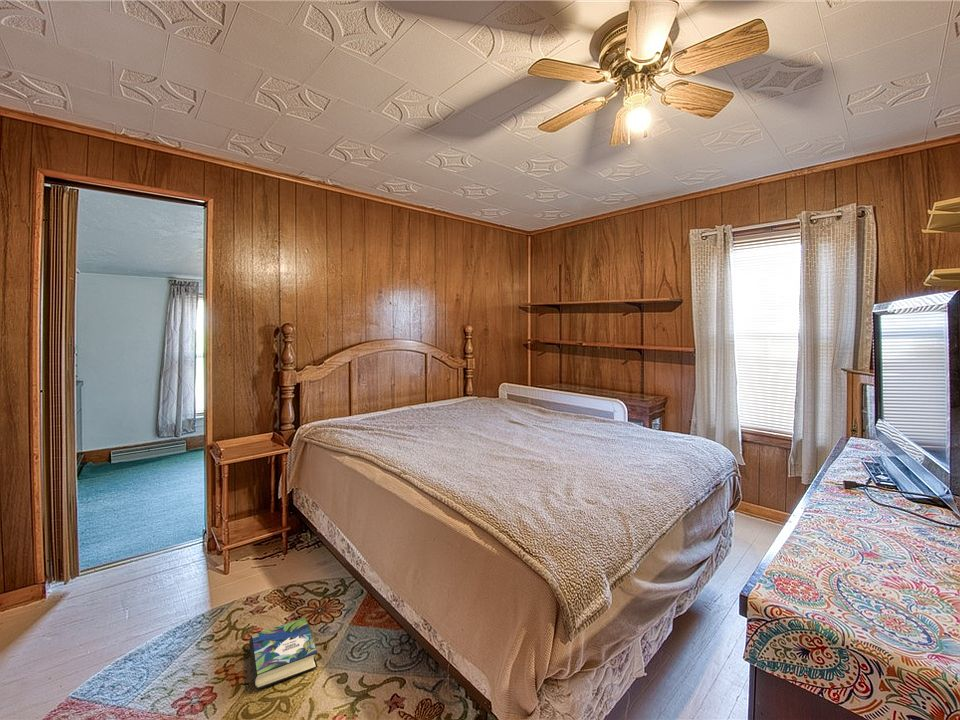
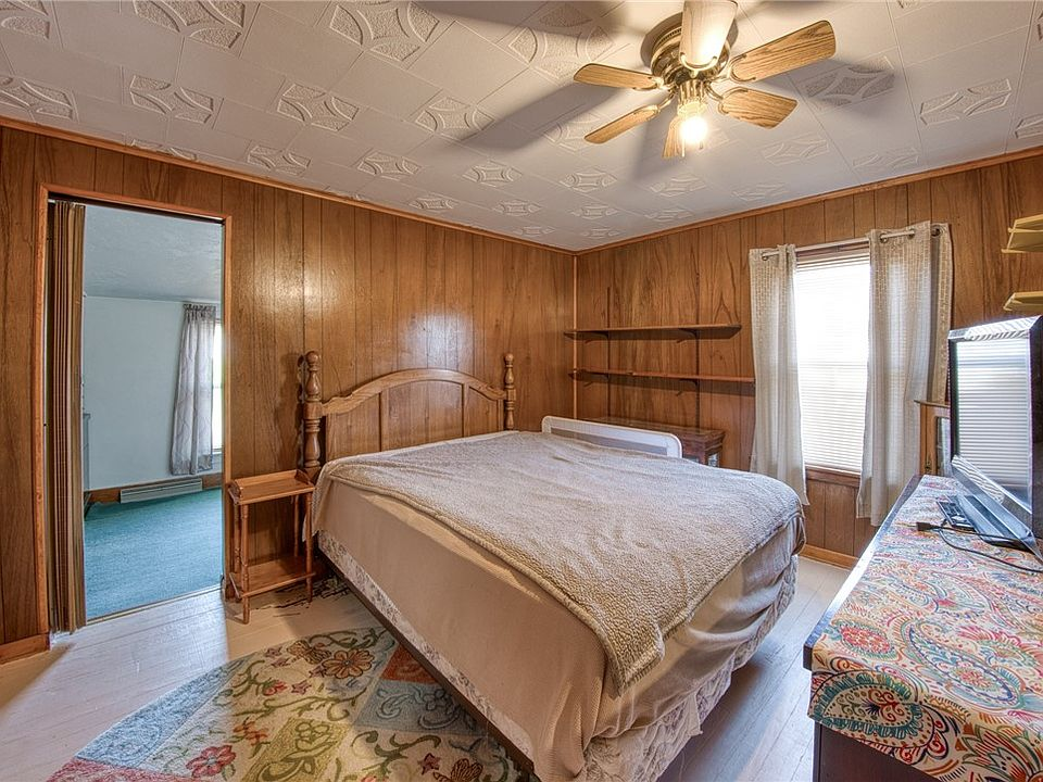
- book (282, 650)
